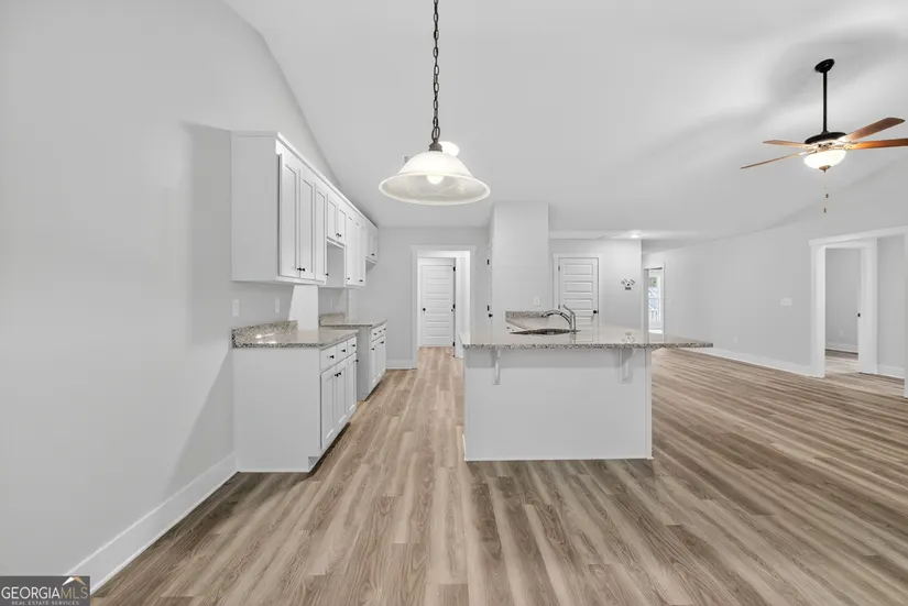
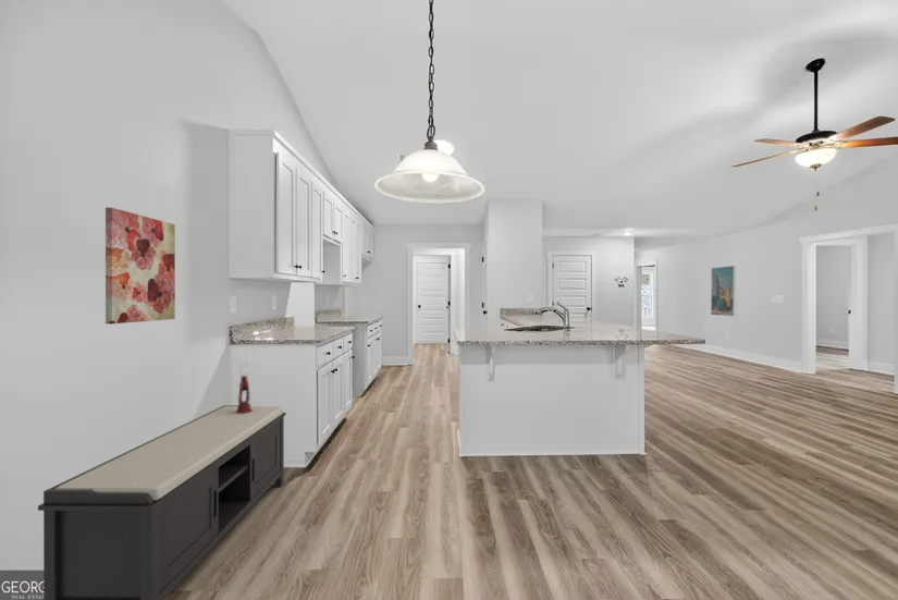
+ wall art (144, 269)
+ lantern (244, 385)
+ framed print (722, 291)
+ bench (197, 486)
